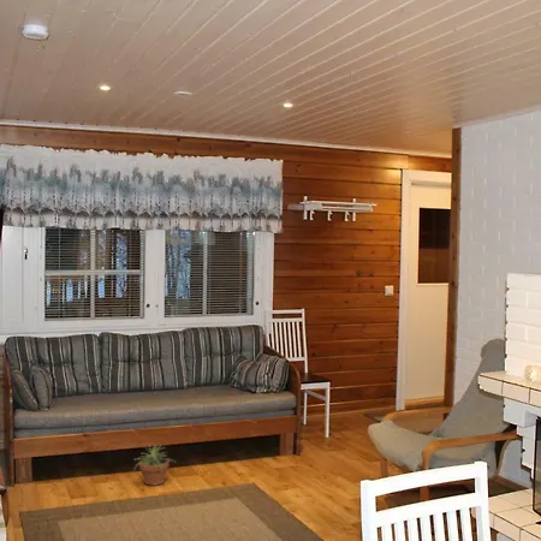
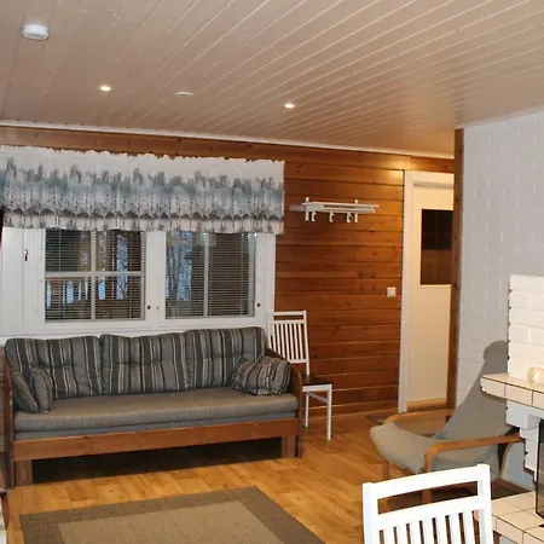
- potted plant (153, 463)
